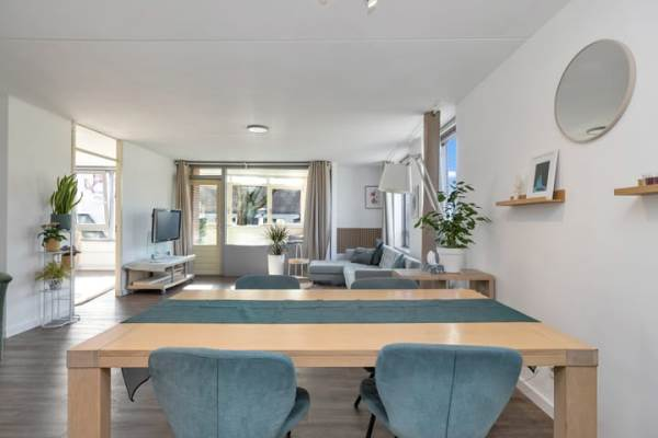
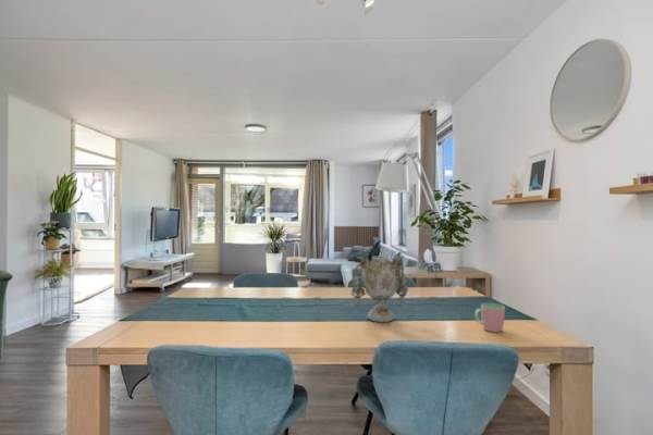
+ vase (380, 285)
+ cup (489, 318)
